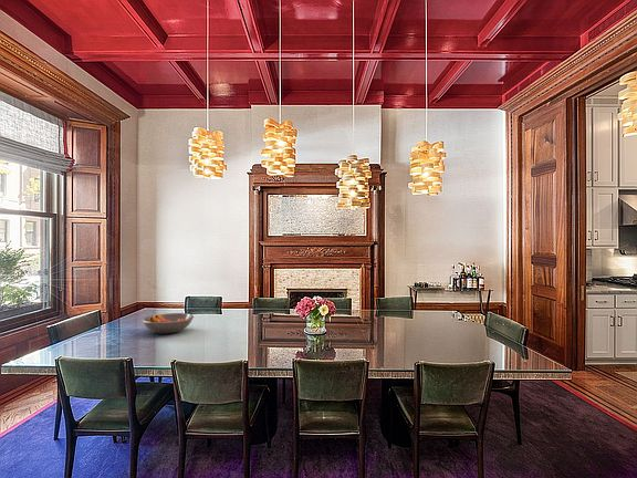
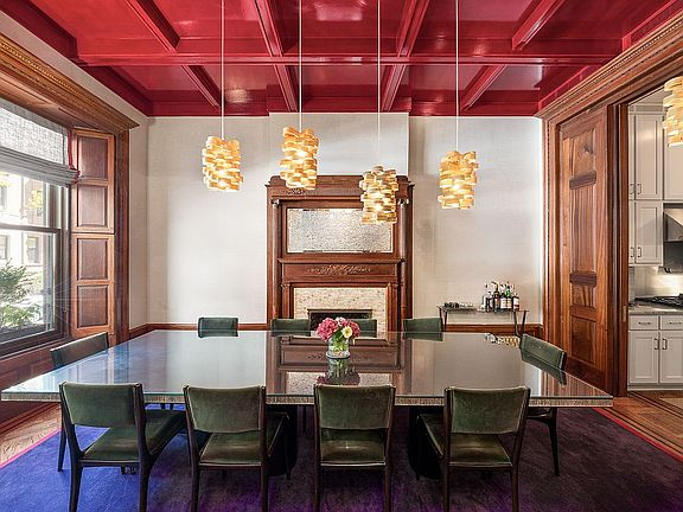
- fruit bowl (168, 322)
